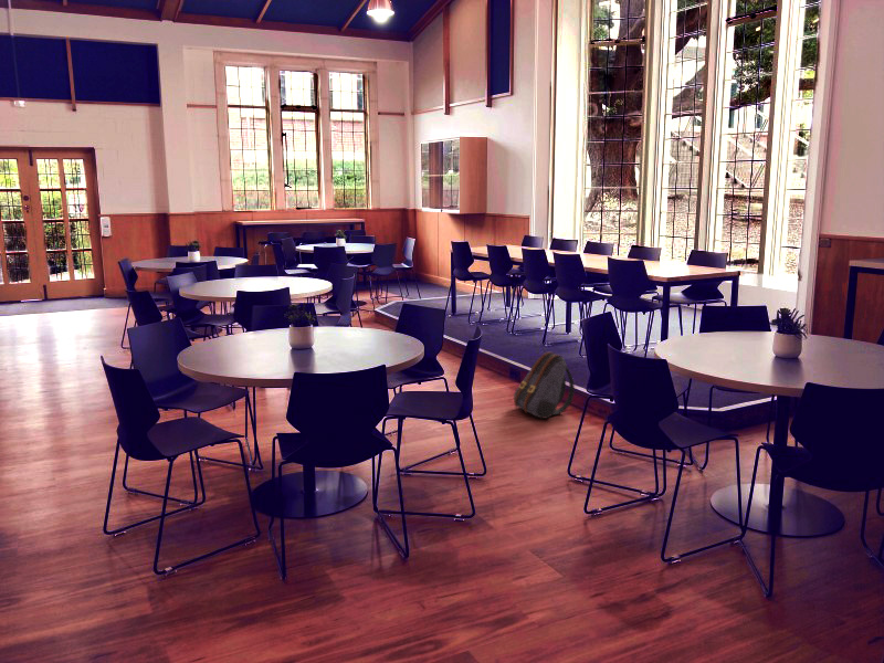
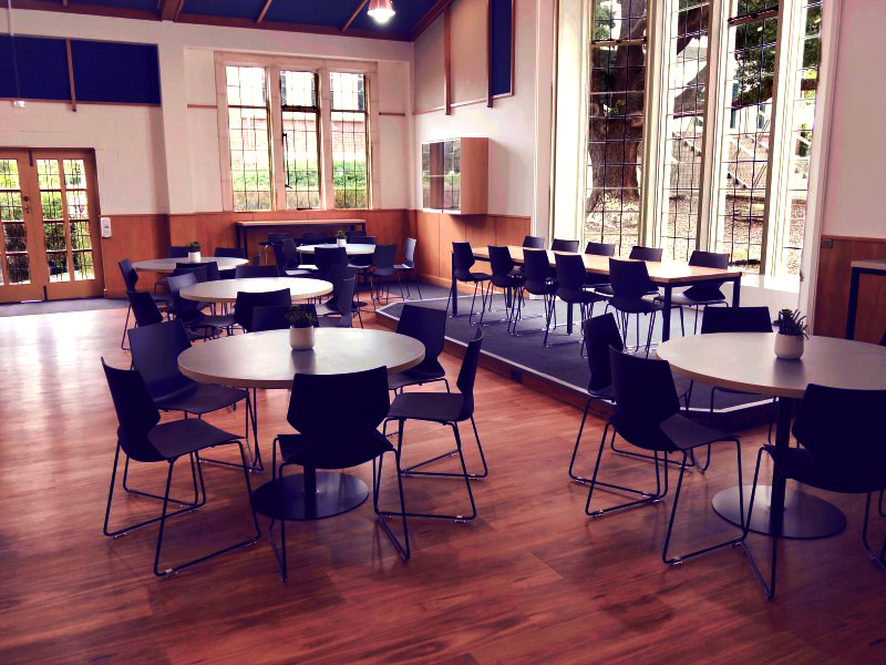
- backpack (544, 383)
